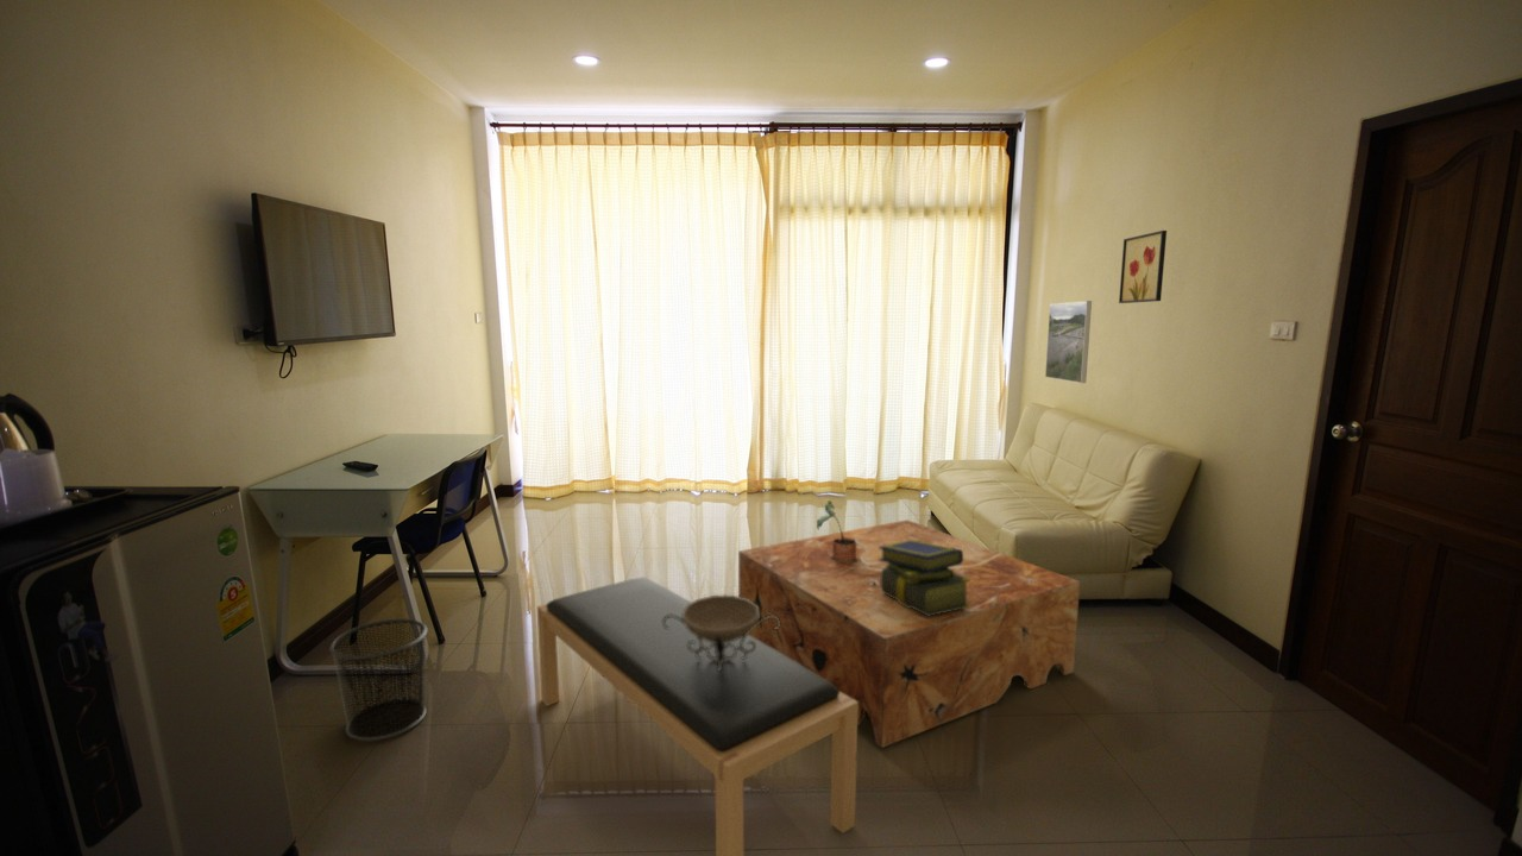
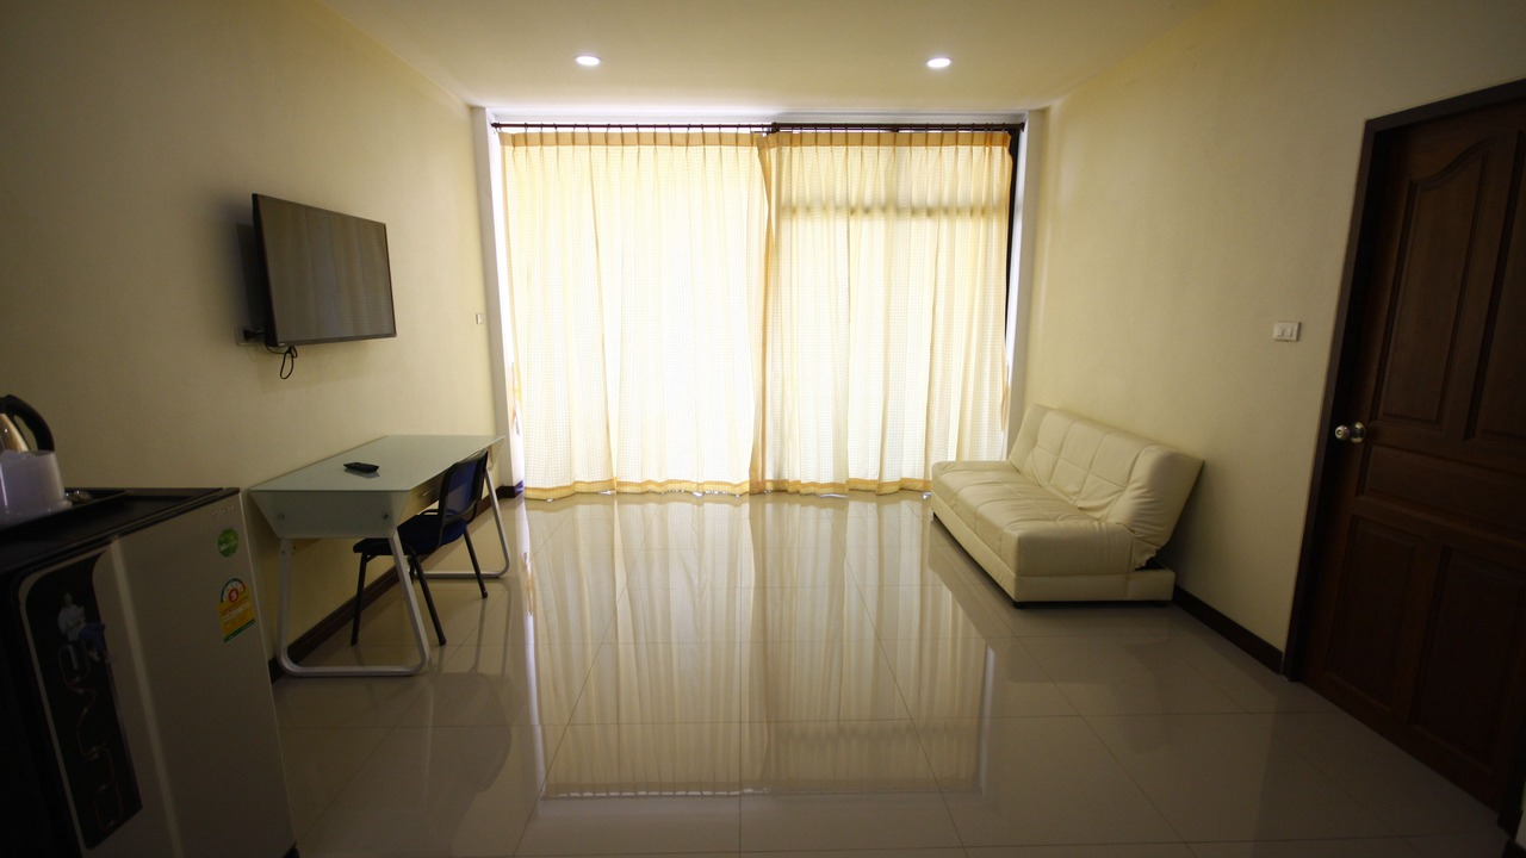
- wall art (1143, 269)
- decorative bowl (721, 635)
- stack of books (920, 572)
- coffee table (897, 608)
- potted plant (839, 528)
- waste bin (383, 678)
- bench (674, 694)
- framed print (1067, 341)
